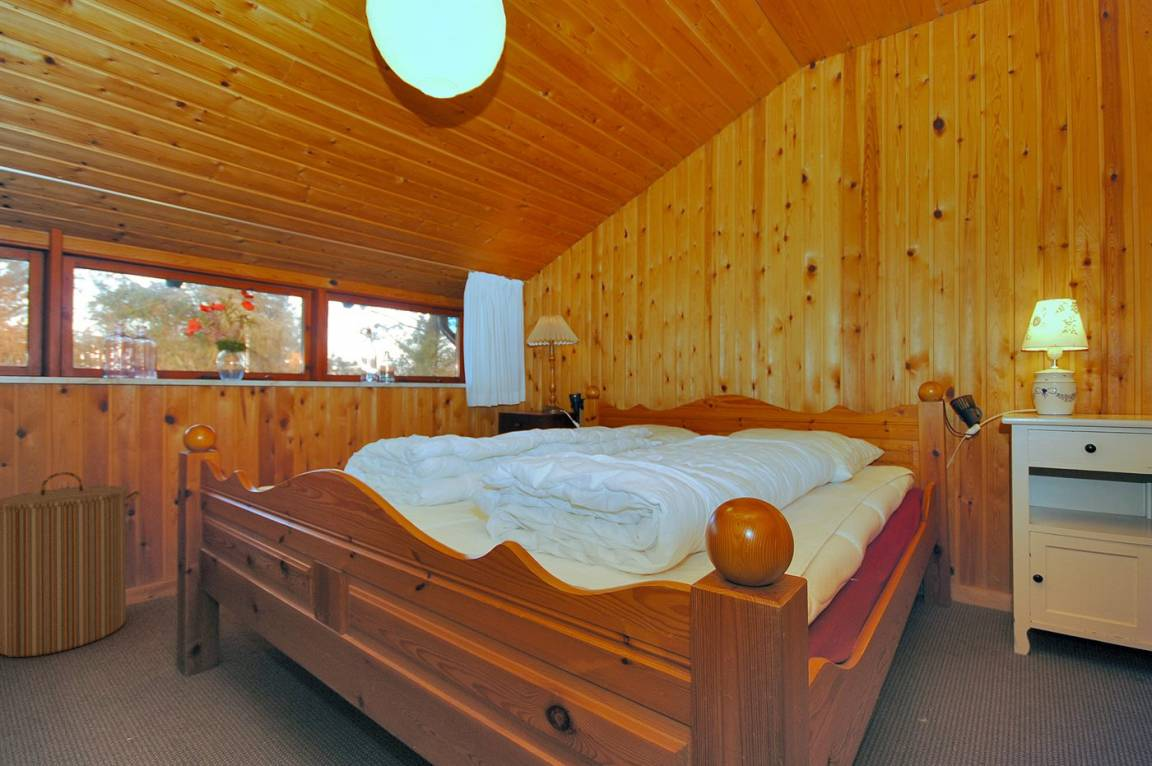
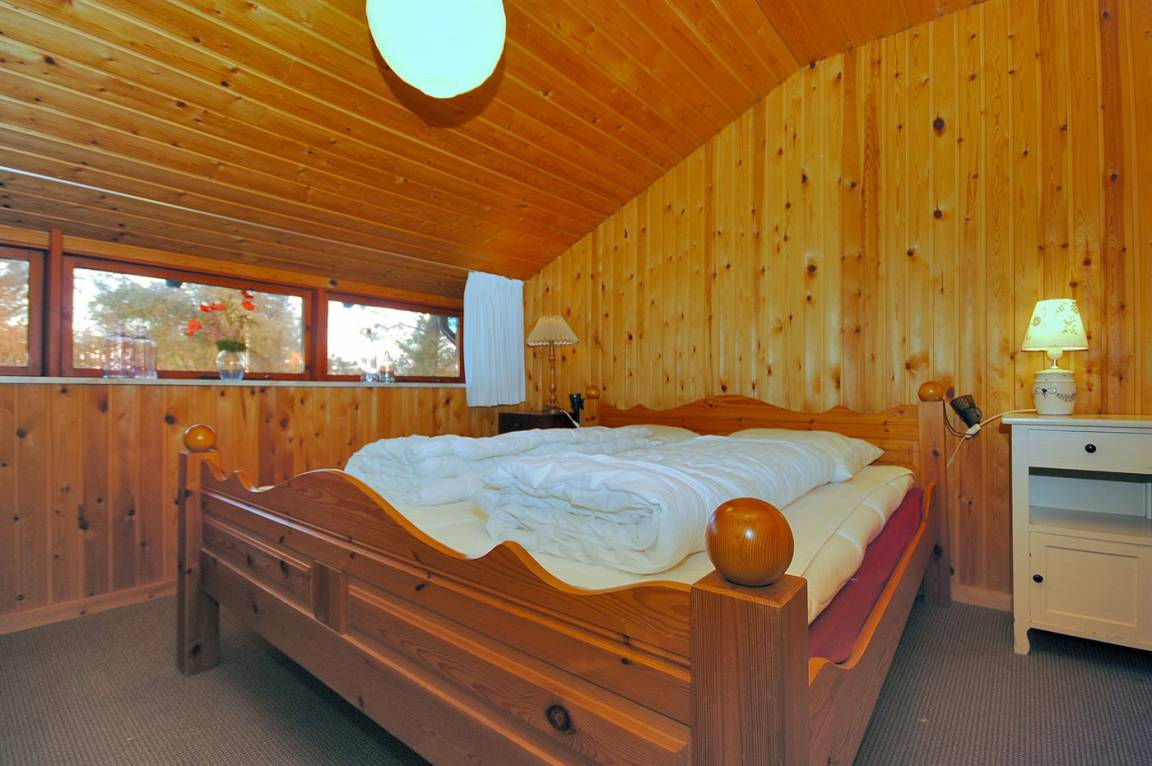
- laundry hamper (64, 553)
